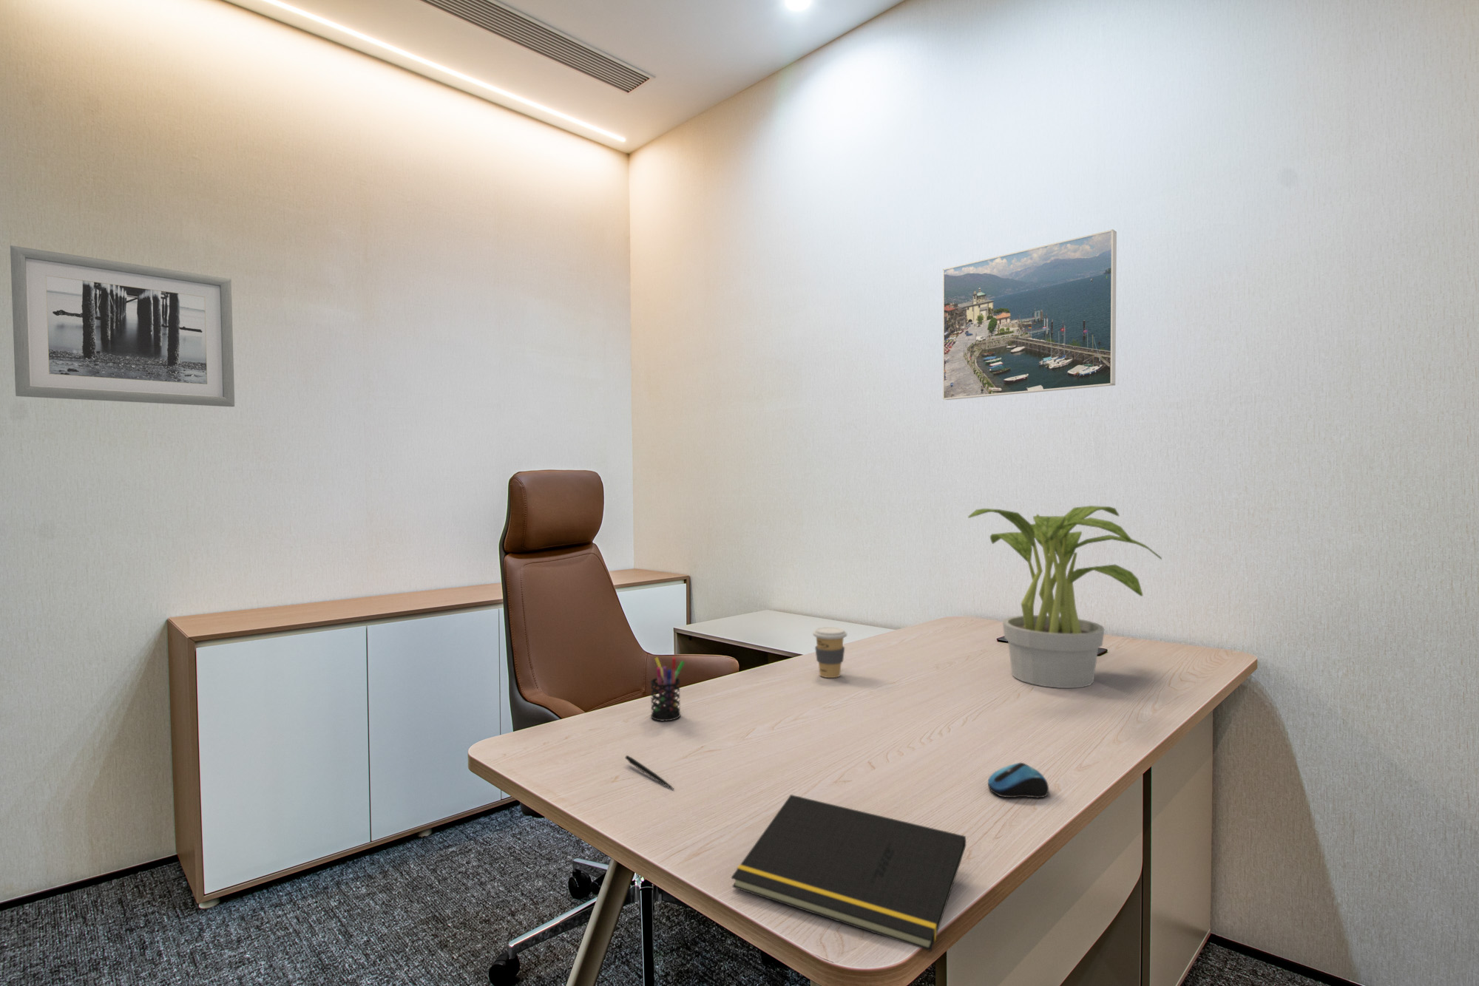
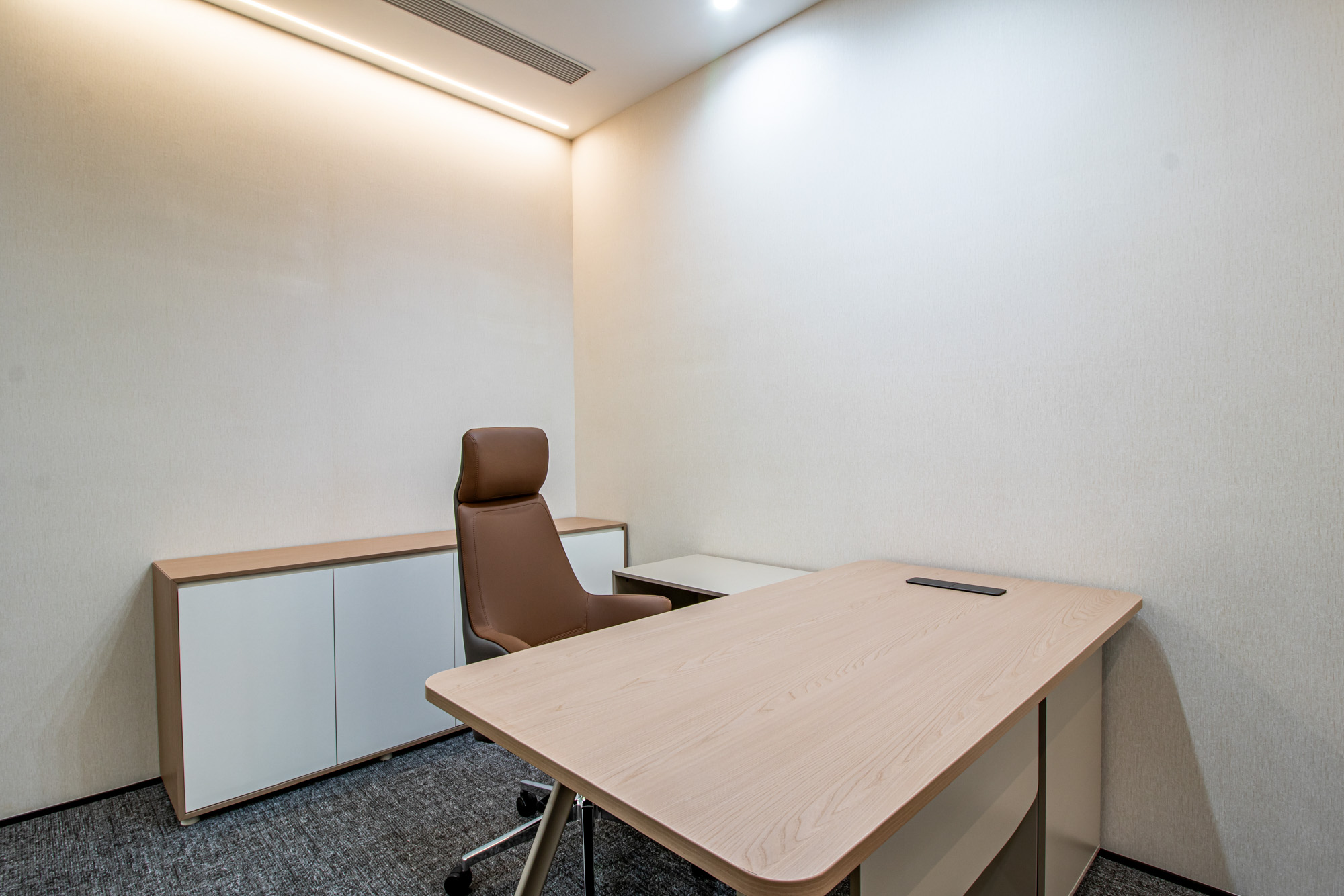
- computer mouse (1018, 778)
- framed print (1022, 322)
- notepad (851, 861)
- pen (648, 771)
- potted plant (1052, 591)
- wall art (131, 332)
- coffee cup (830, 651)
- pen holder (669, 686)
